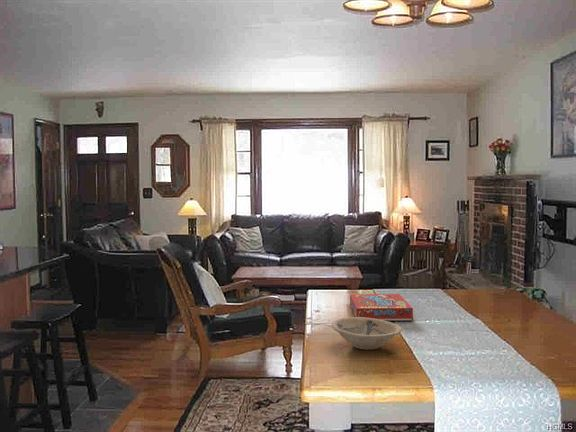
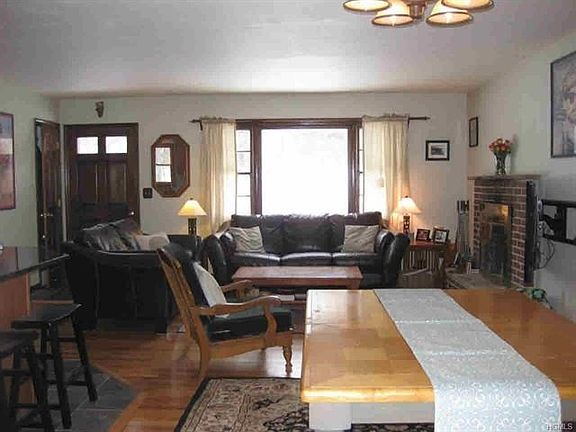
- snack box (379, 306)
- bowl (366, 334)
